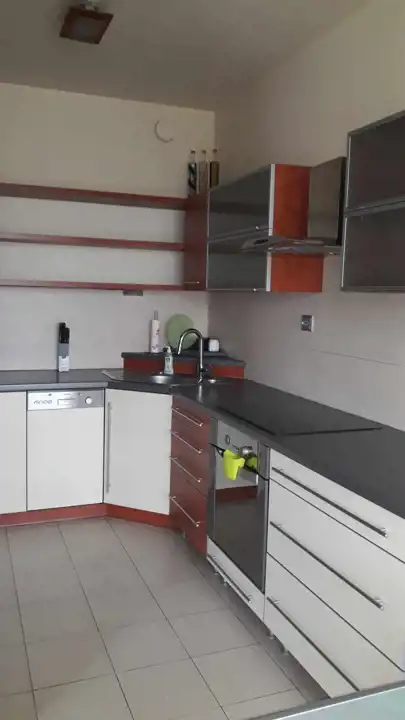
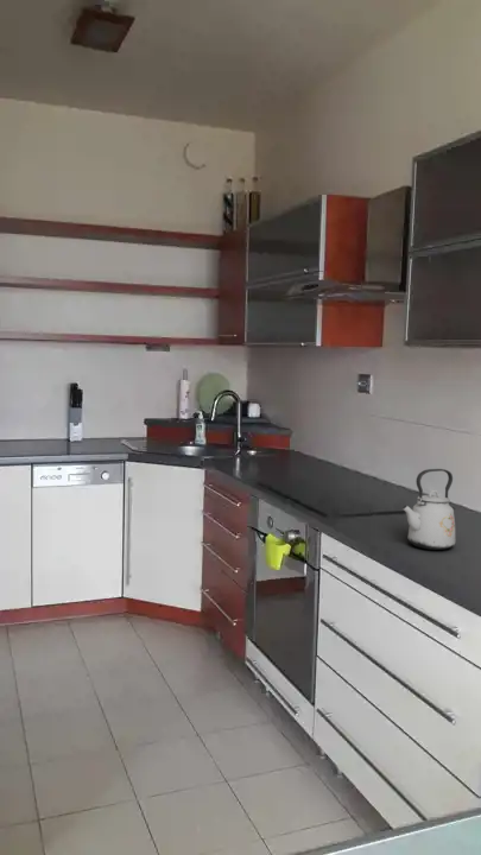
+ kettle (426, 508)
